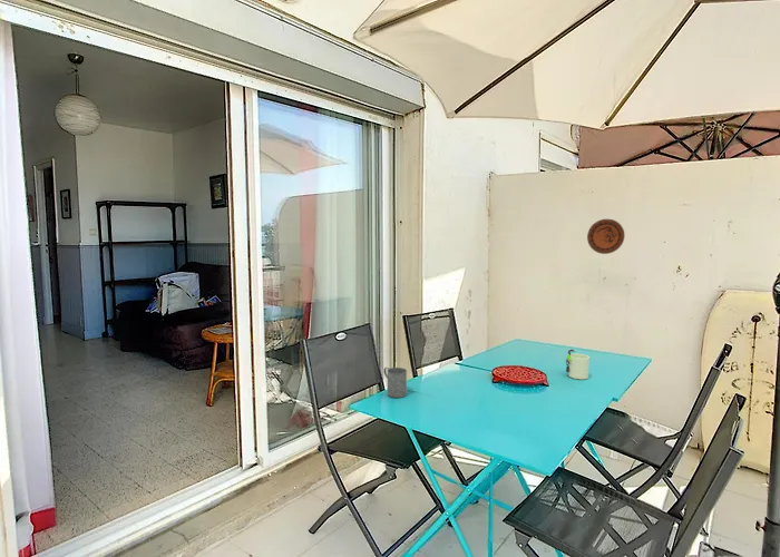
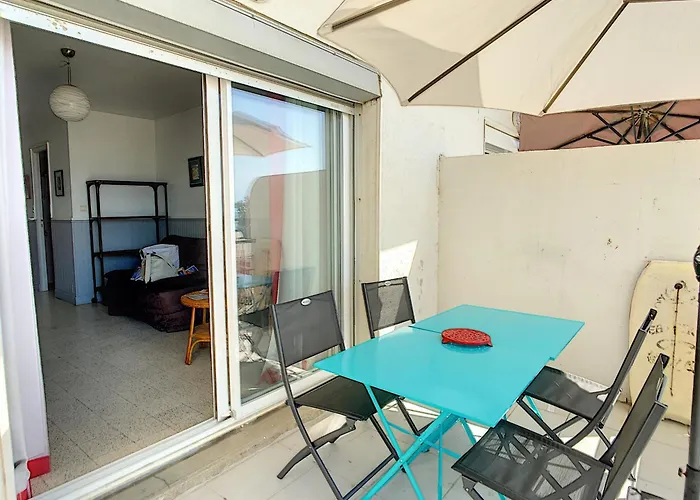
- decorative plate (605, 236)
- mug (393, 381)
- mug (577, 362)
